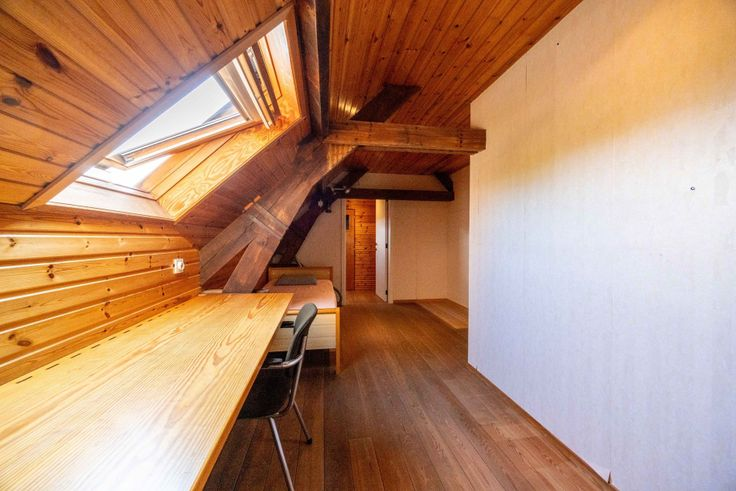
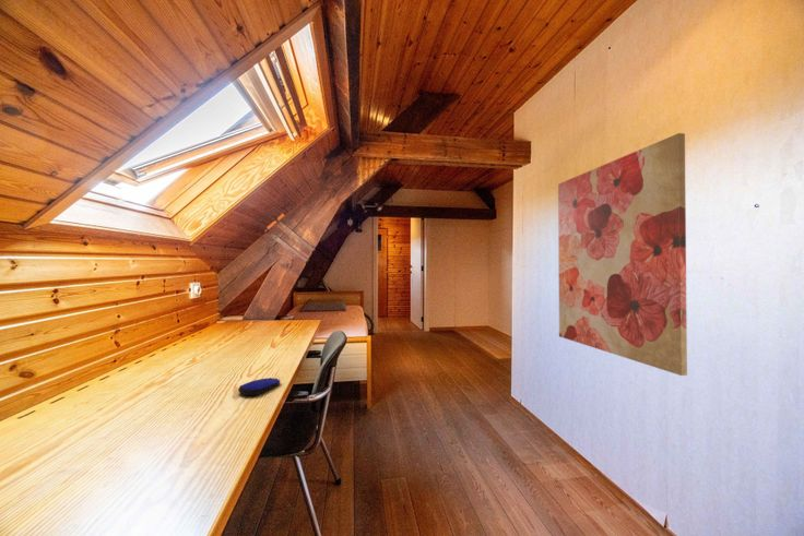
+ wall art (607, 258)
+ computer mouse (260, 383)
